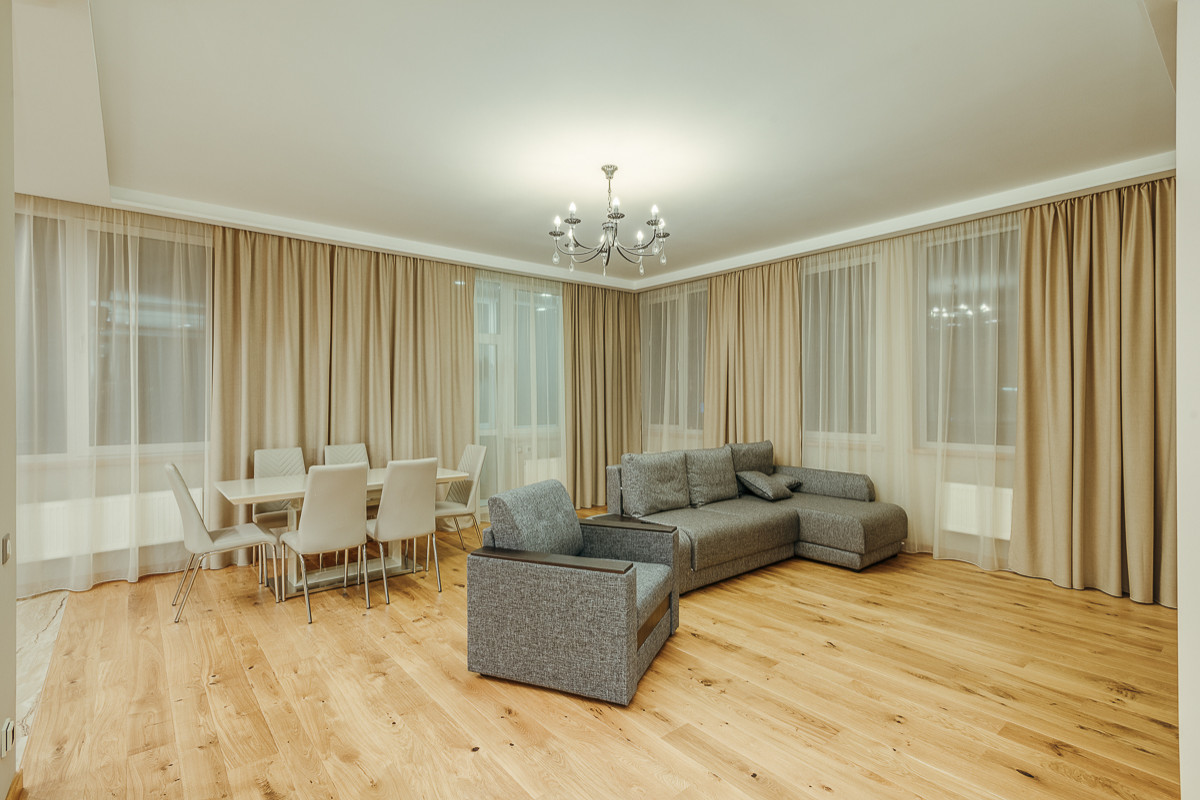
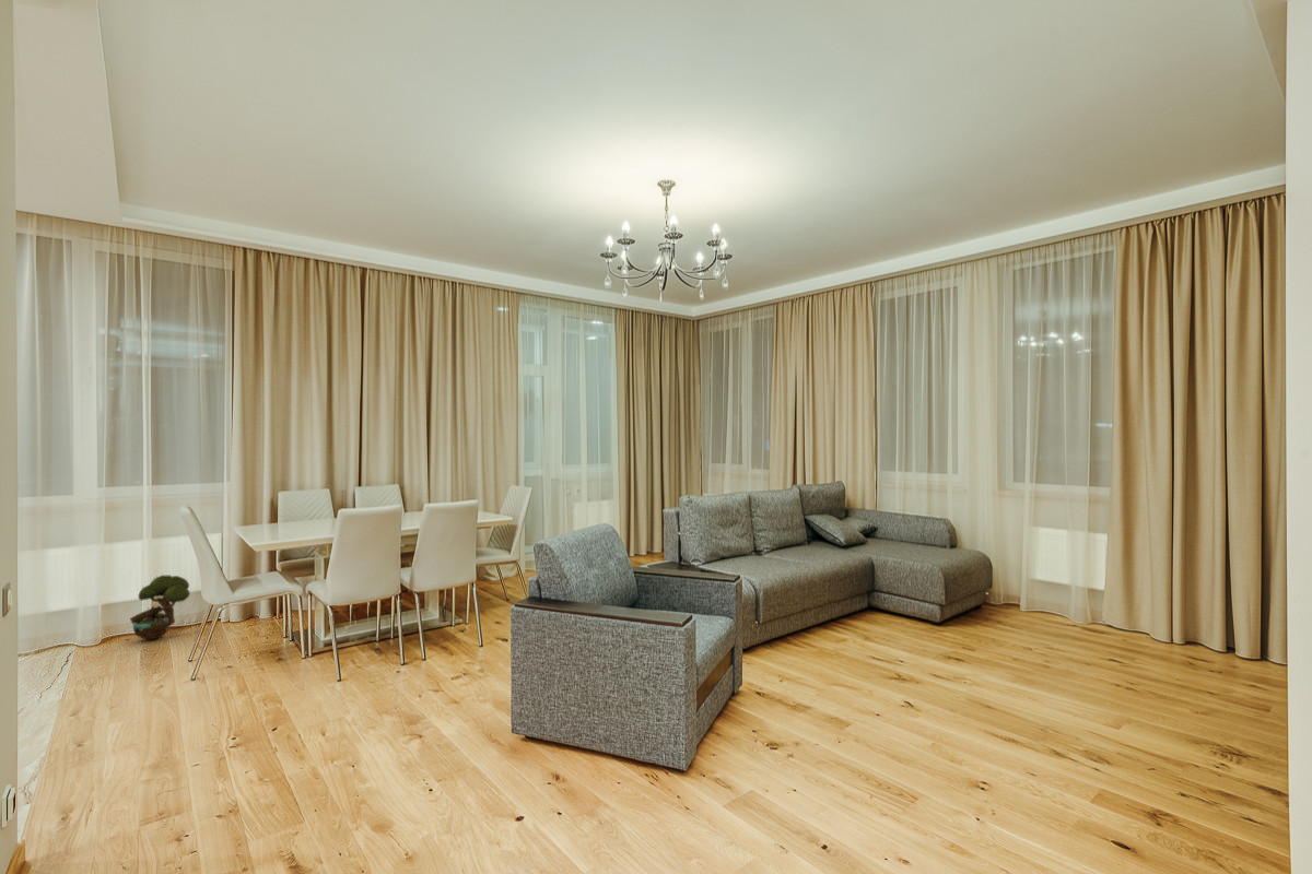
+ decorative tree (161, 607)
